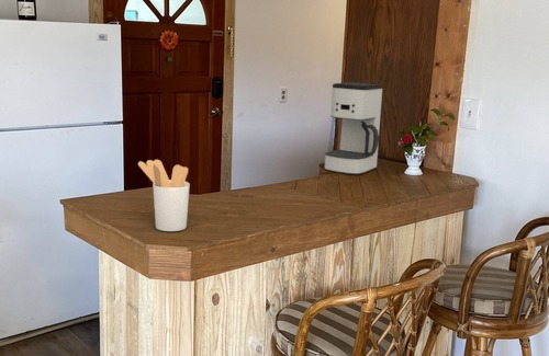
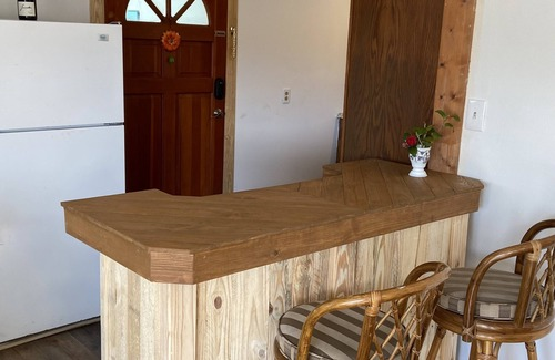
- coffee maker (356, 127)
- utensil holder (164, 193)
